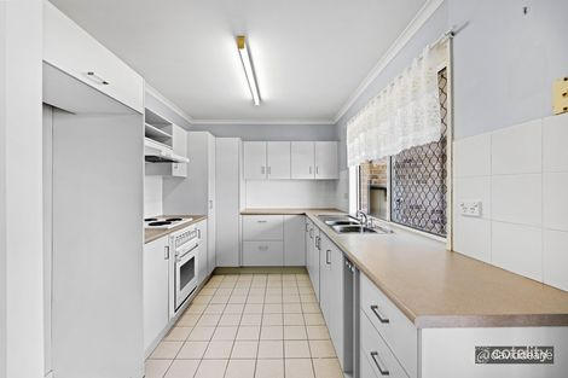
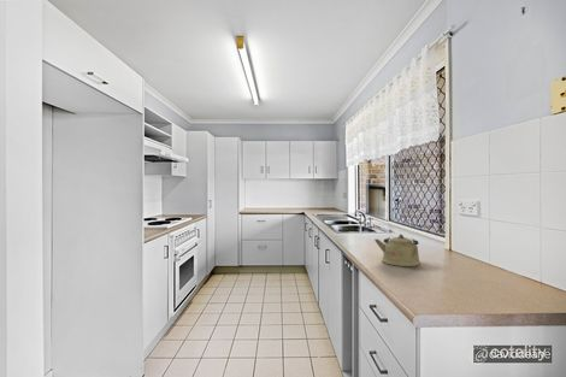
+ kettle (396, 247)
